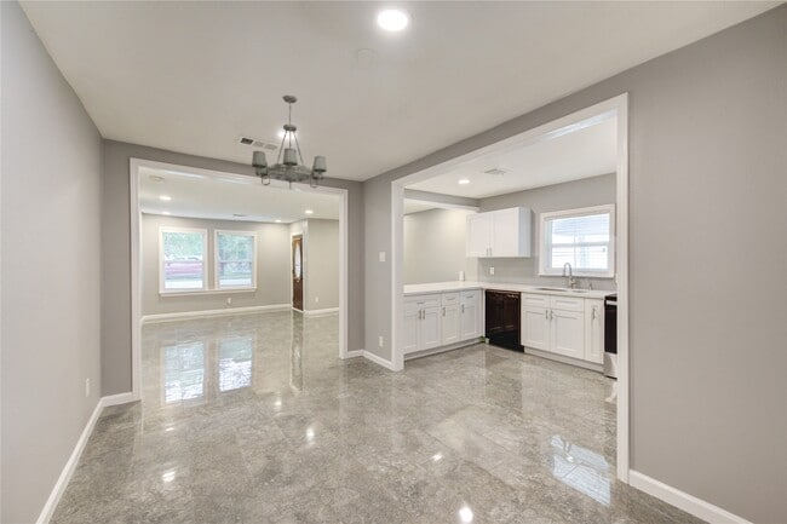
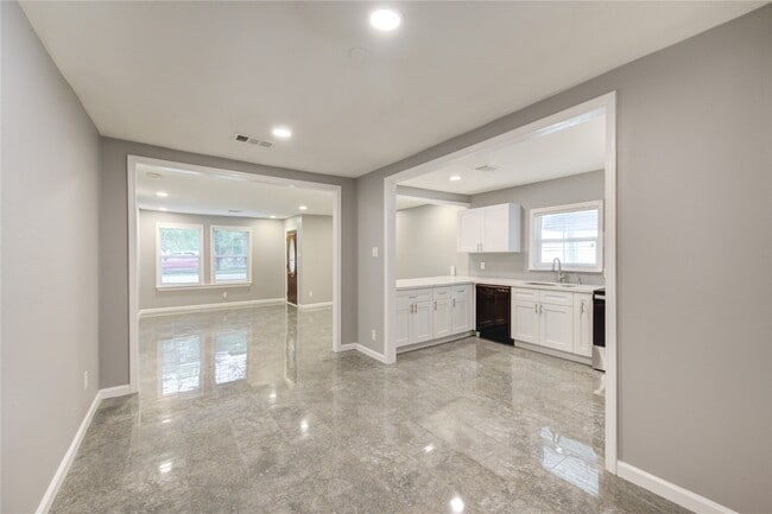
- chandelier (289, 142)
